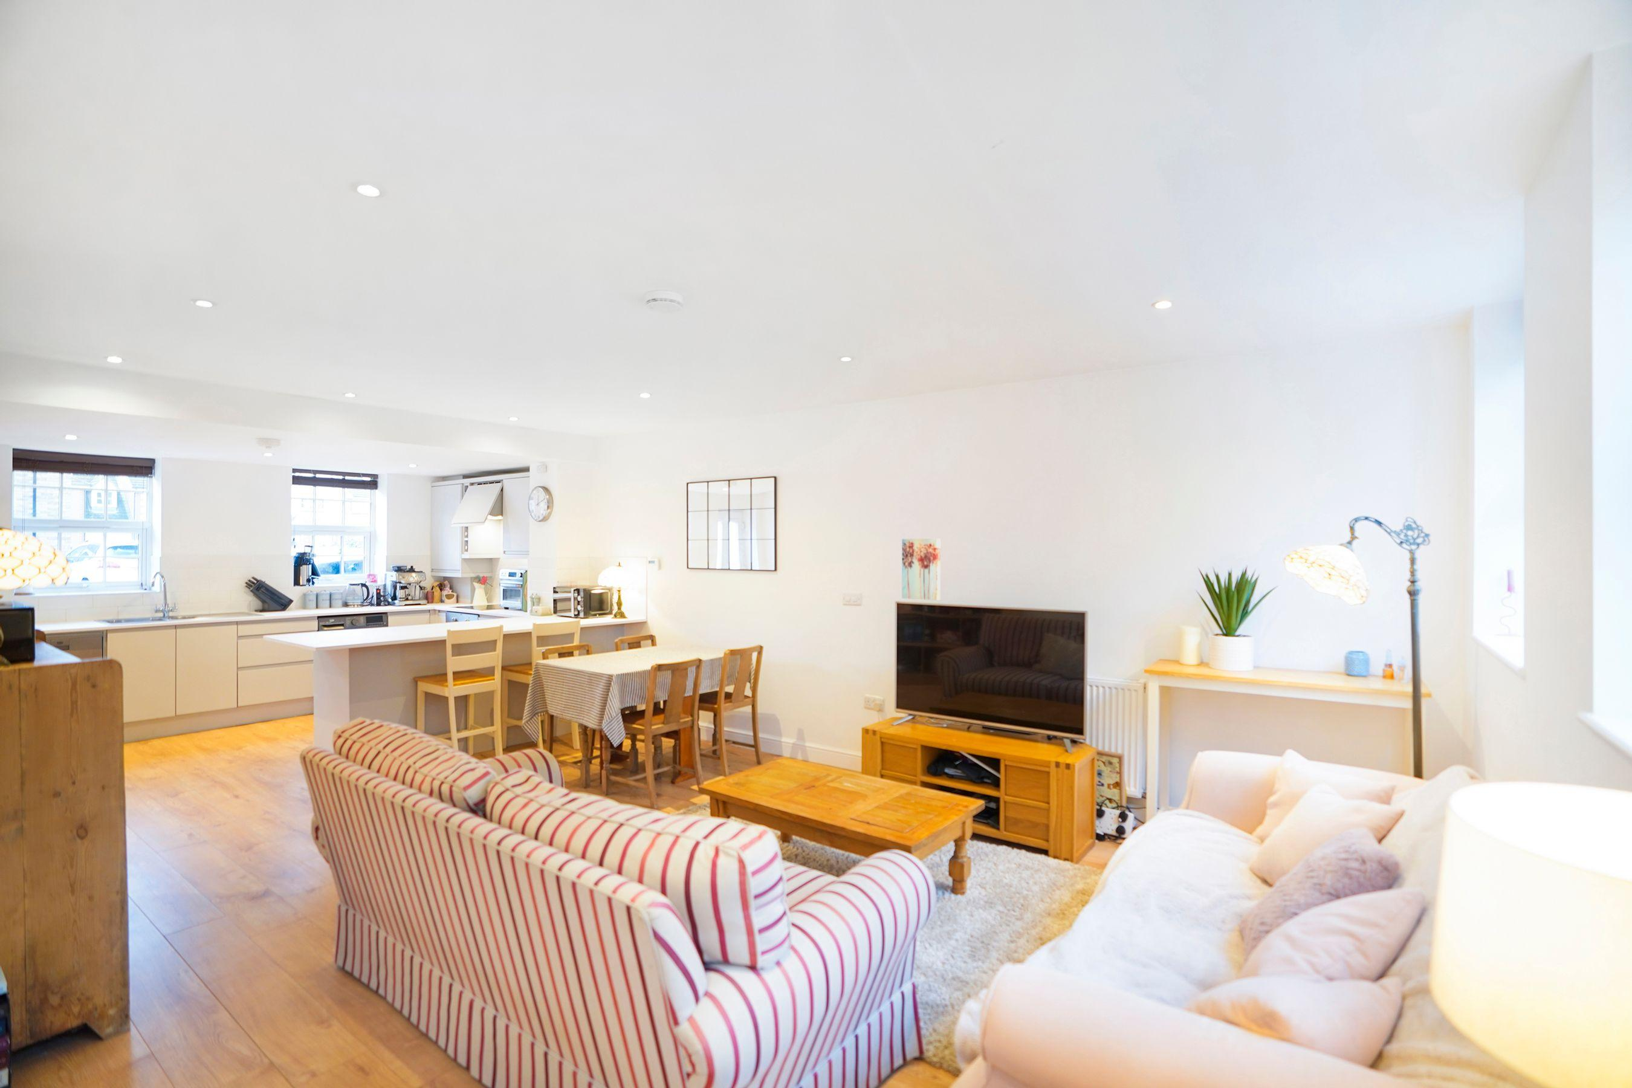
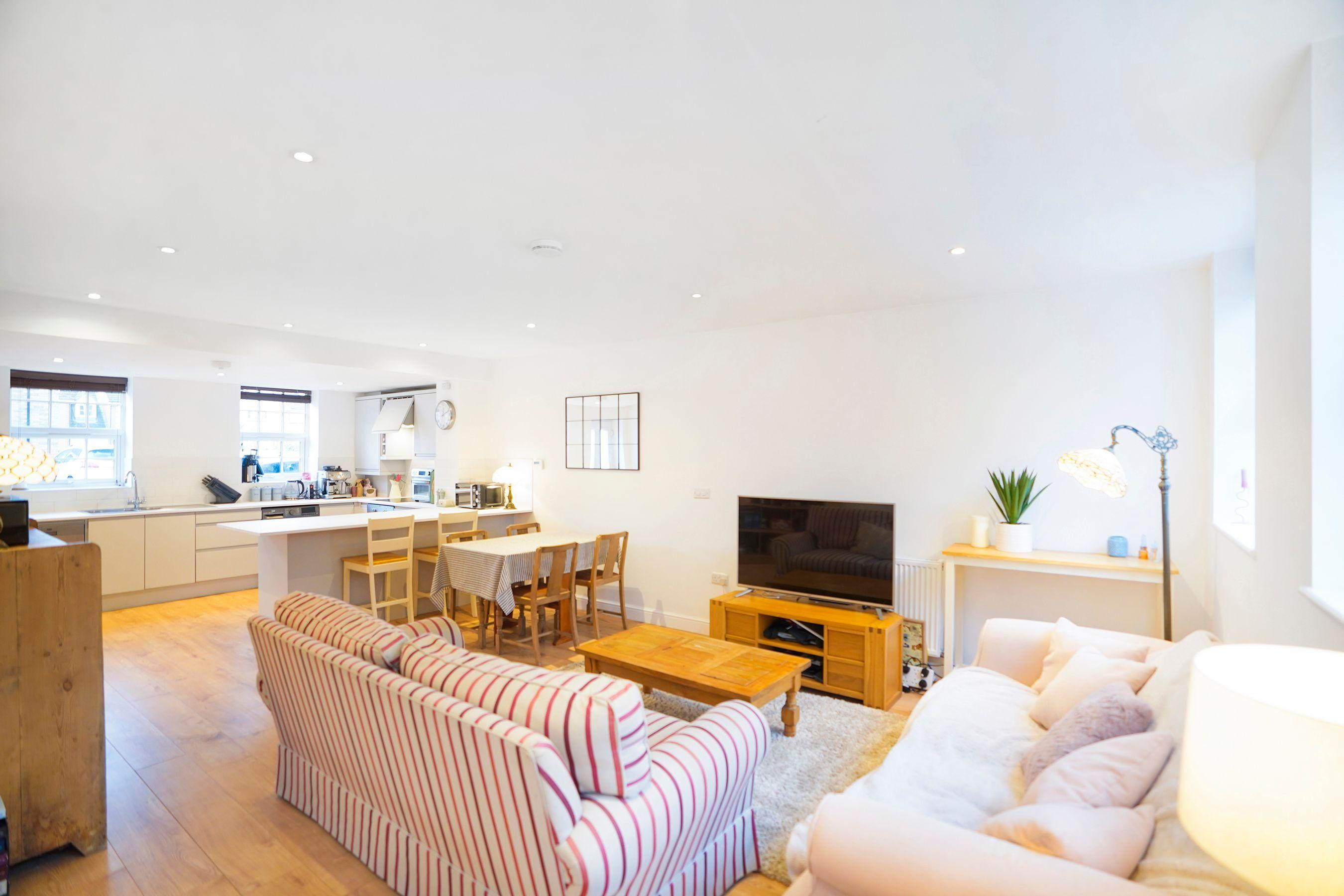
- wall art (920, 568)
